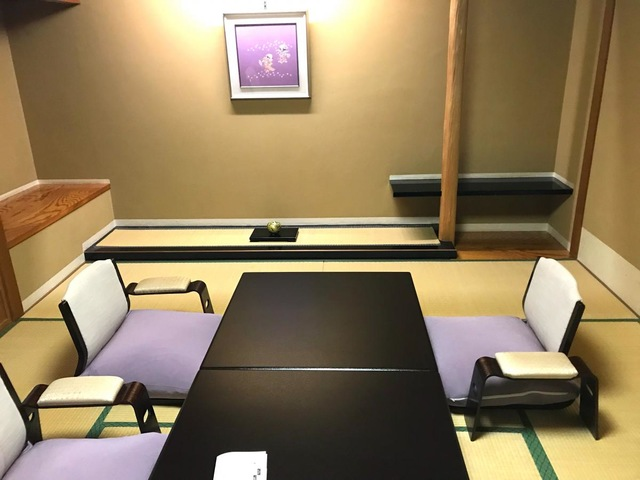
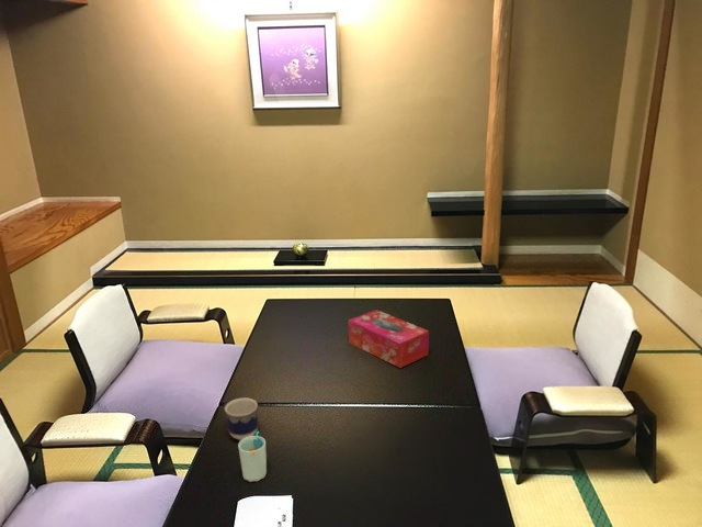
+ tissue box (387, 337)
+ cup (239, 418)
+ cup (252, 456)
